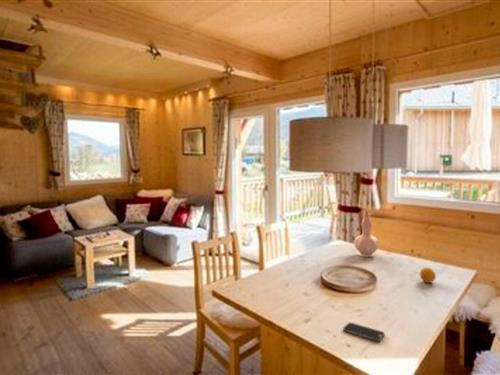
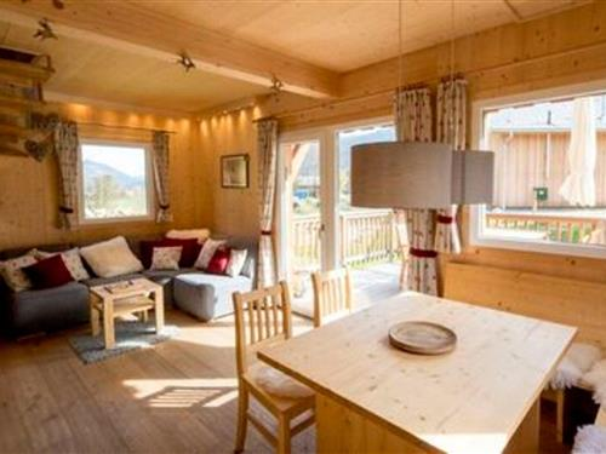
- vase (366, 232)
- smartphone (363, 331)
- fruit (427, 274)
